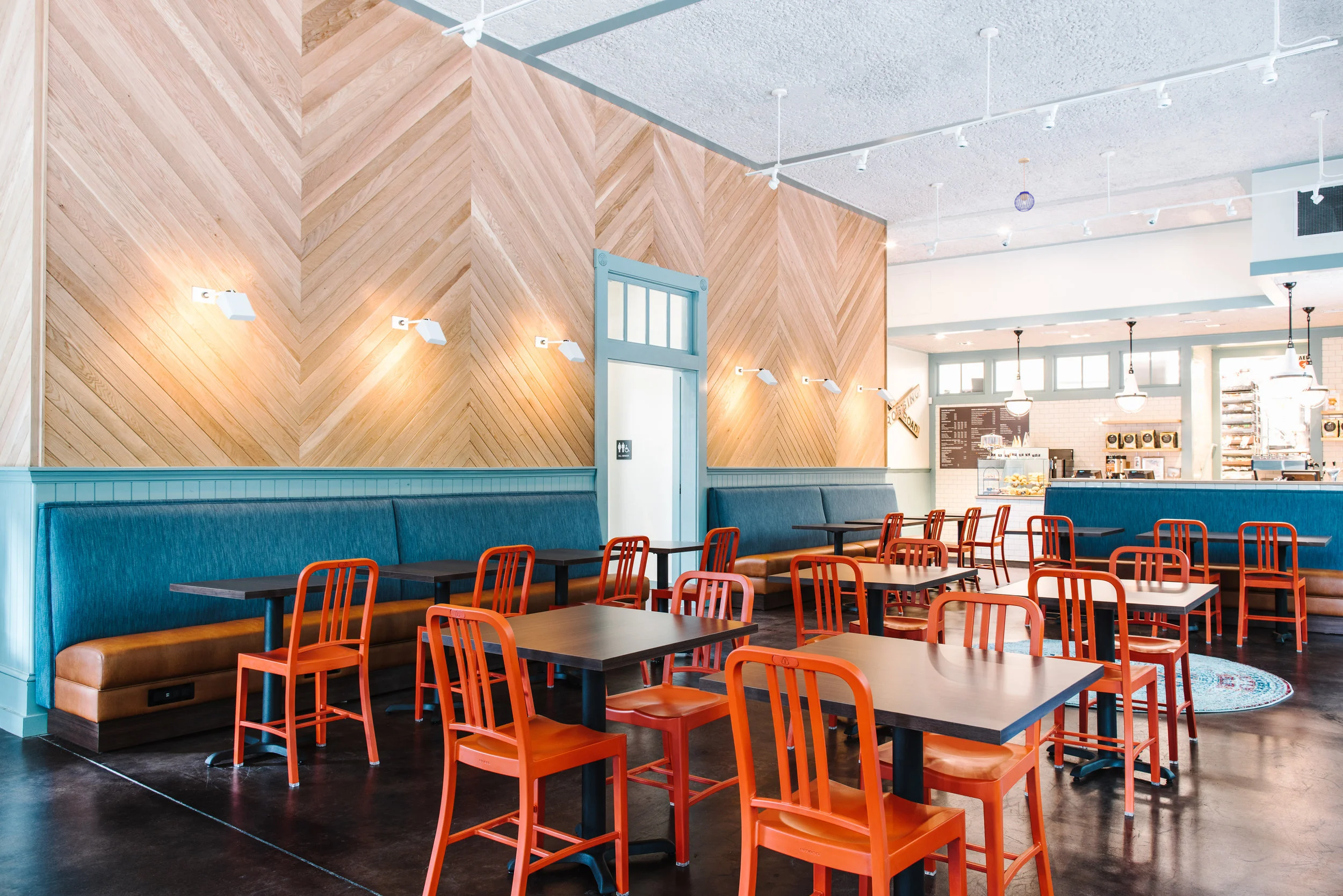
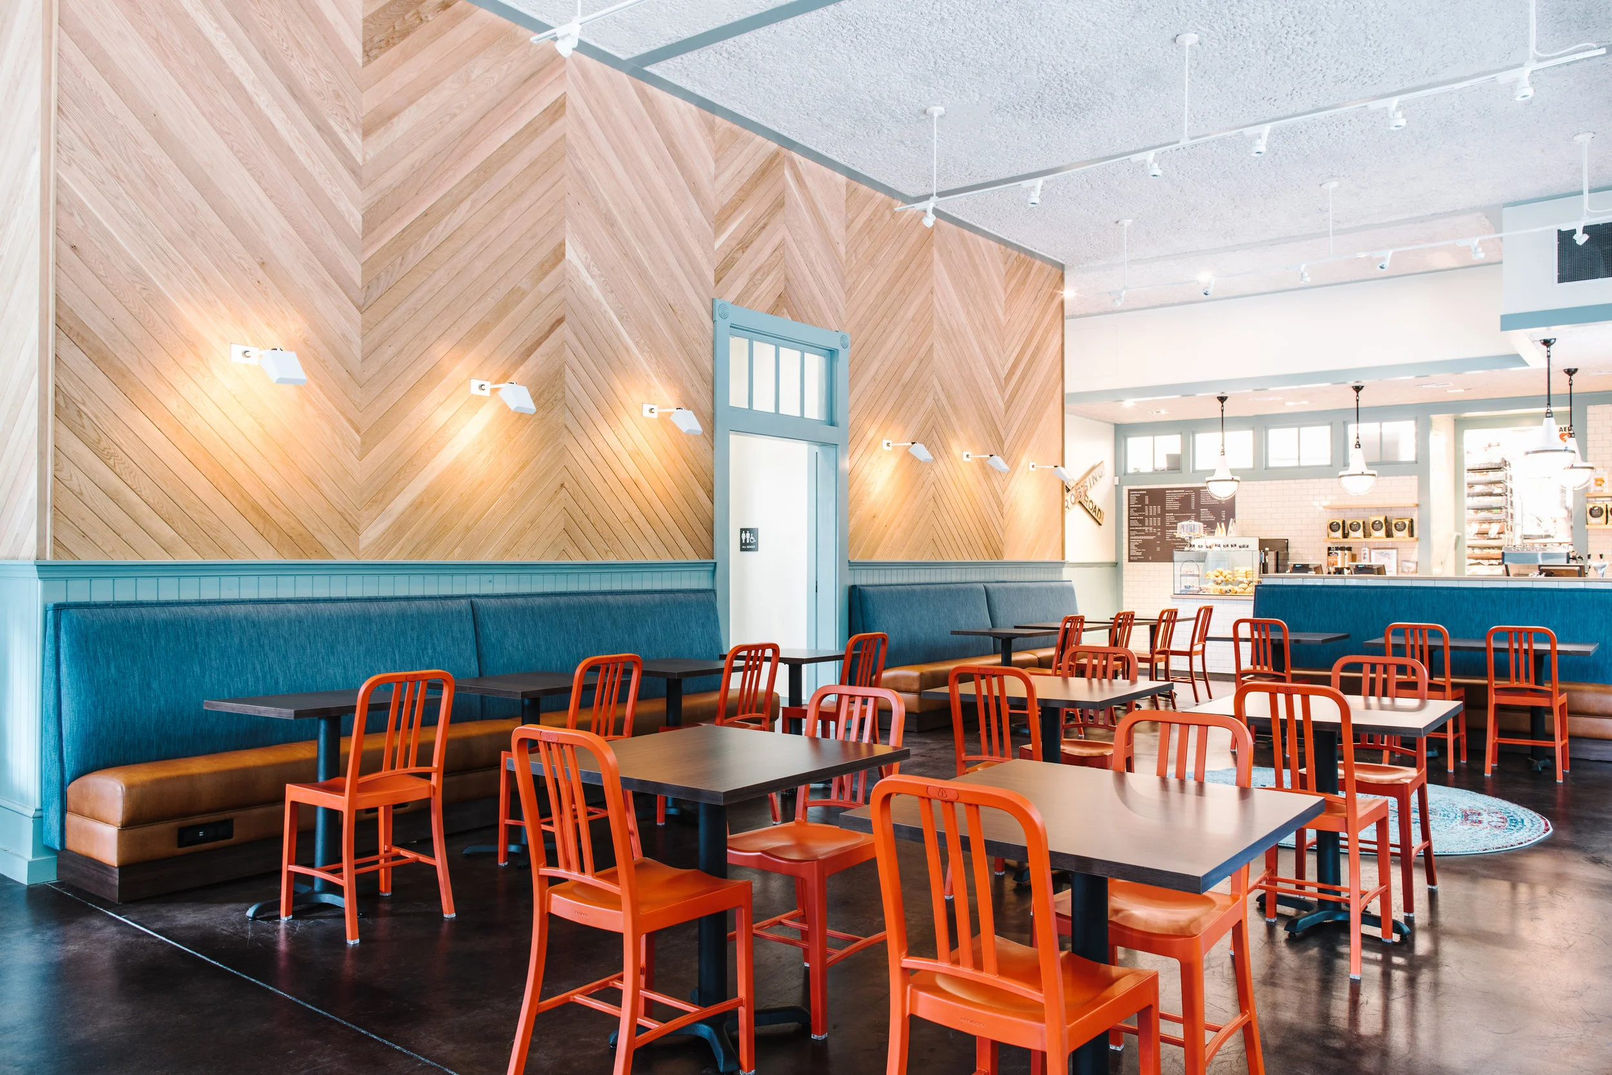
- pendant light (1024, 185)
